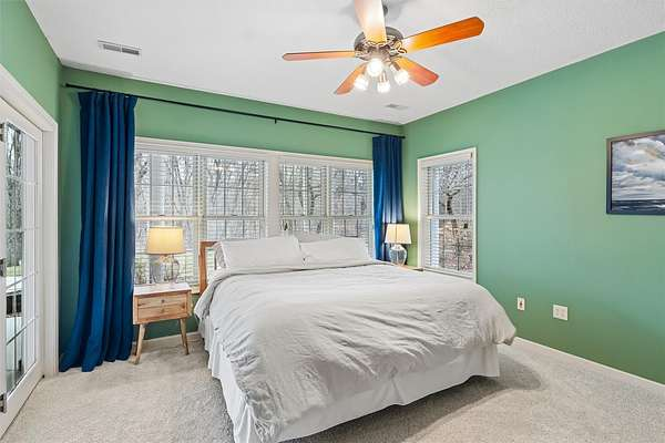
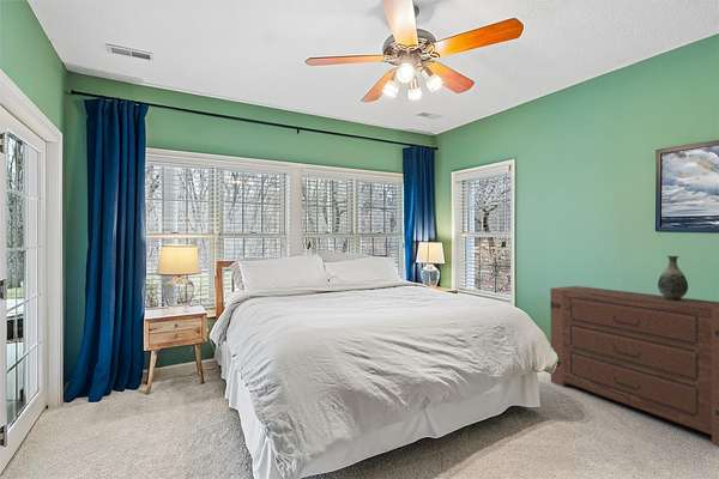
+ vase (672, 277)
+ dresser (638, 351)
